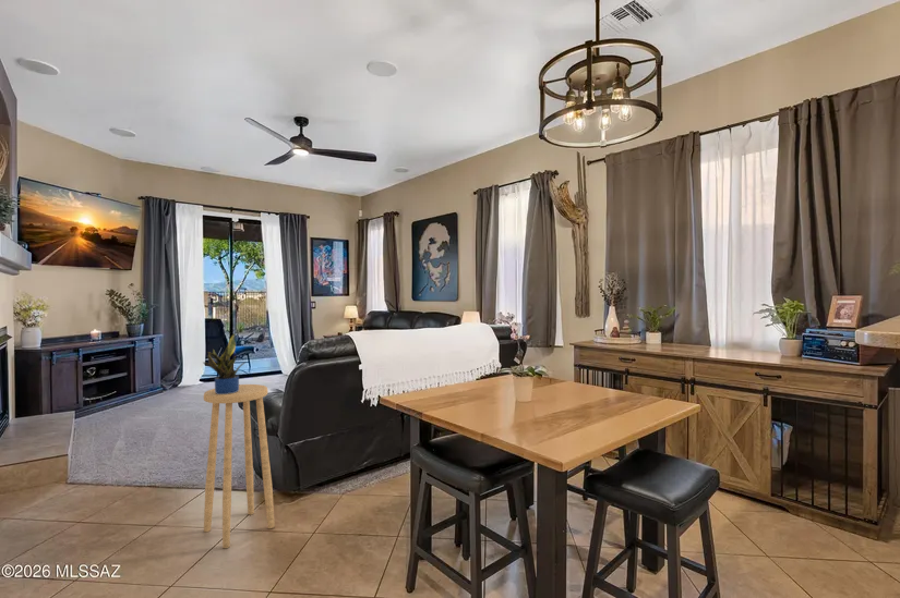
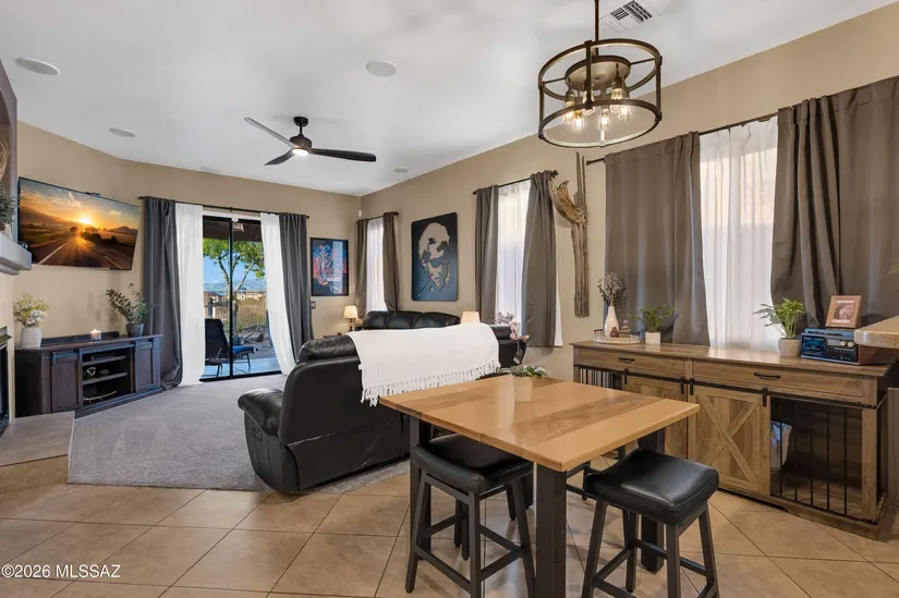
- potted plant (225, 362)
- stool (230, 459)
